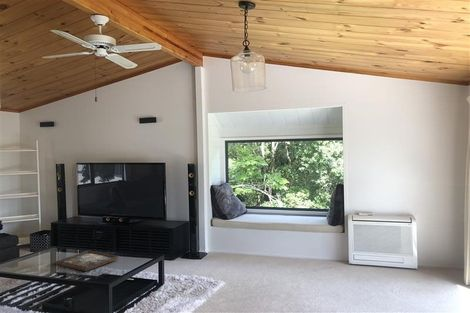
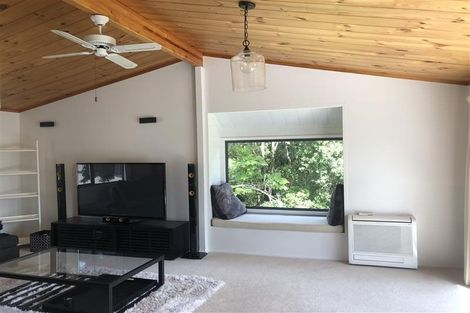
- decorative tray (87, 260)
